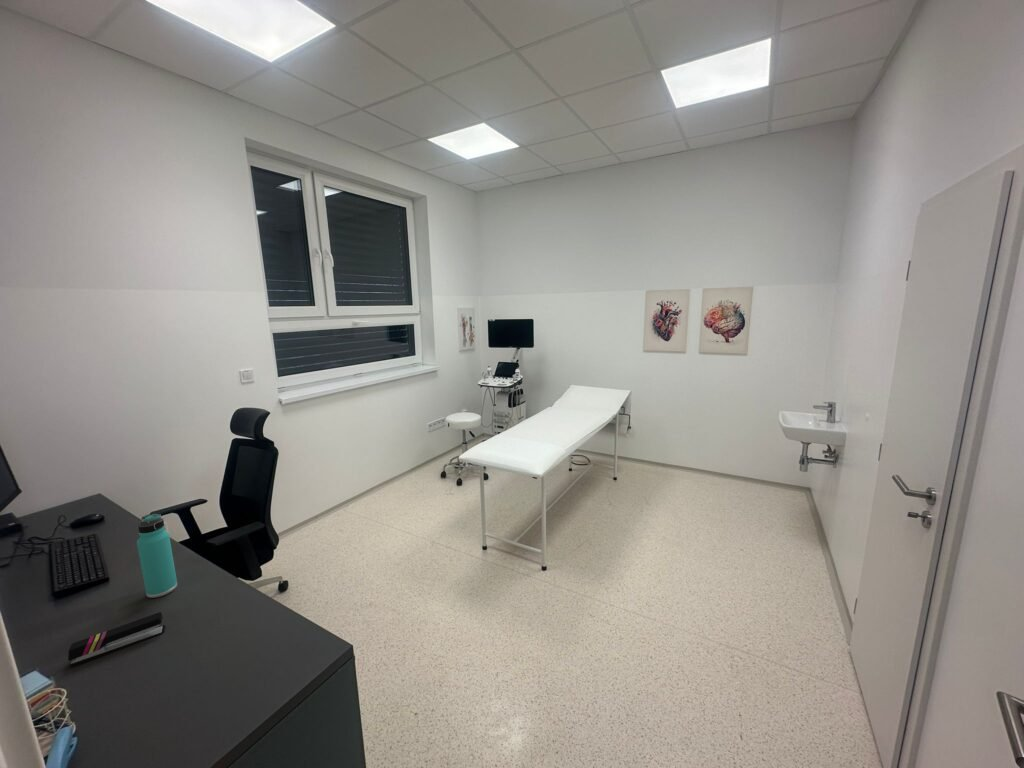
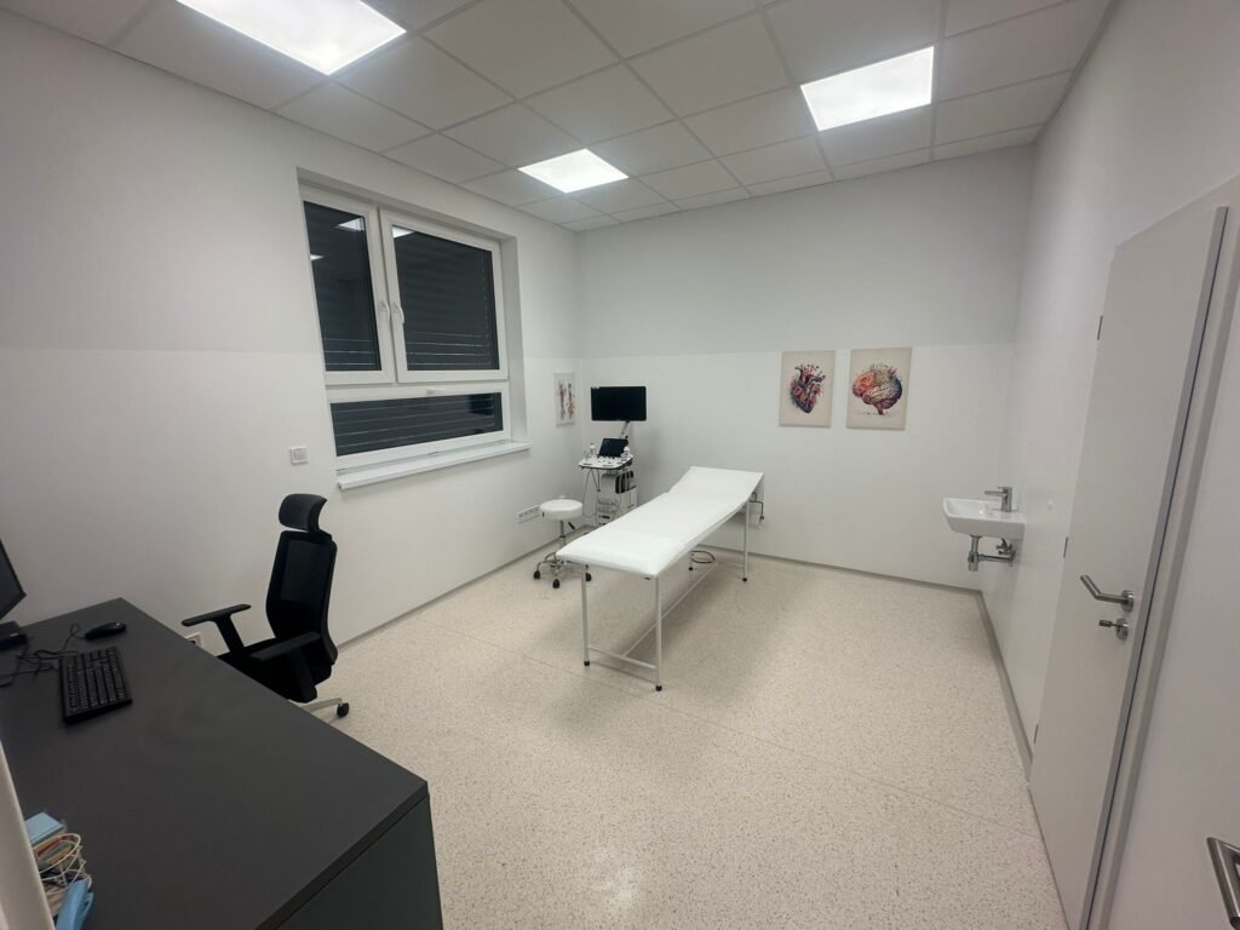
- stapler (118, 637)
- thermos bottle (155, 553)
